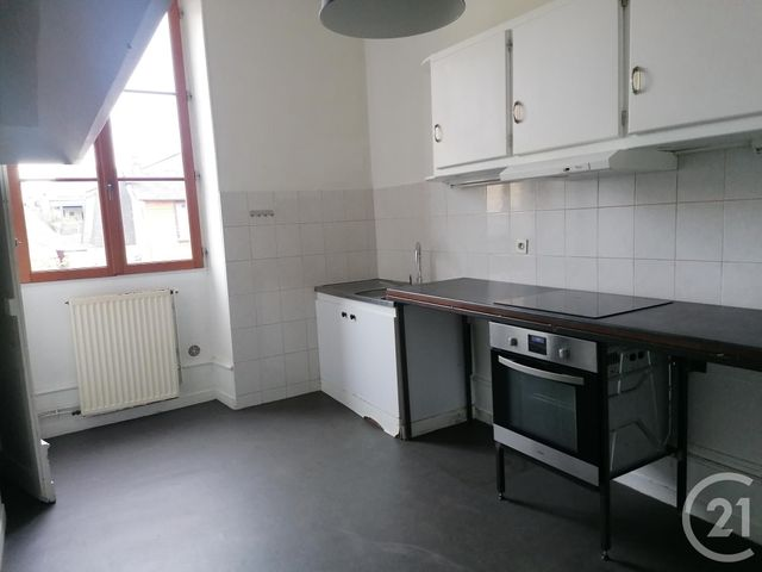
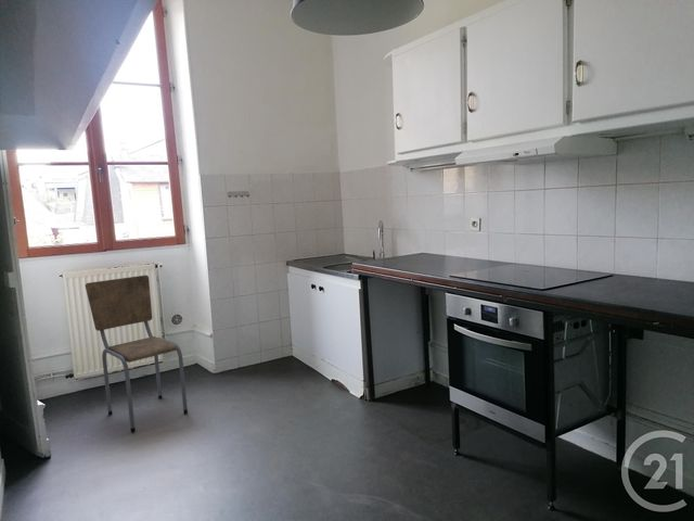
+ dining chair (138, 346)
